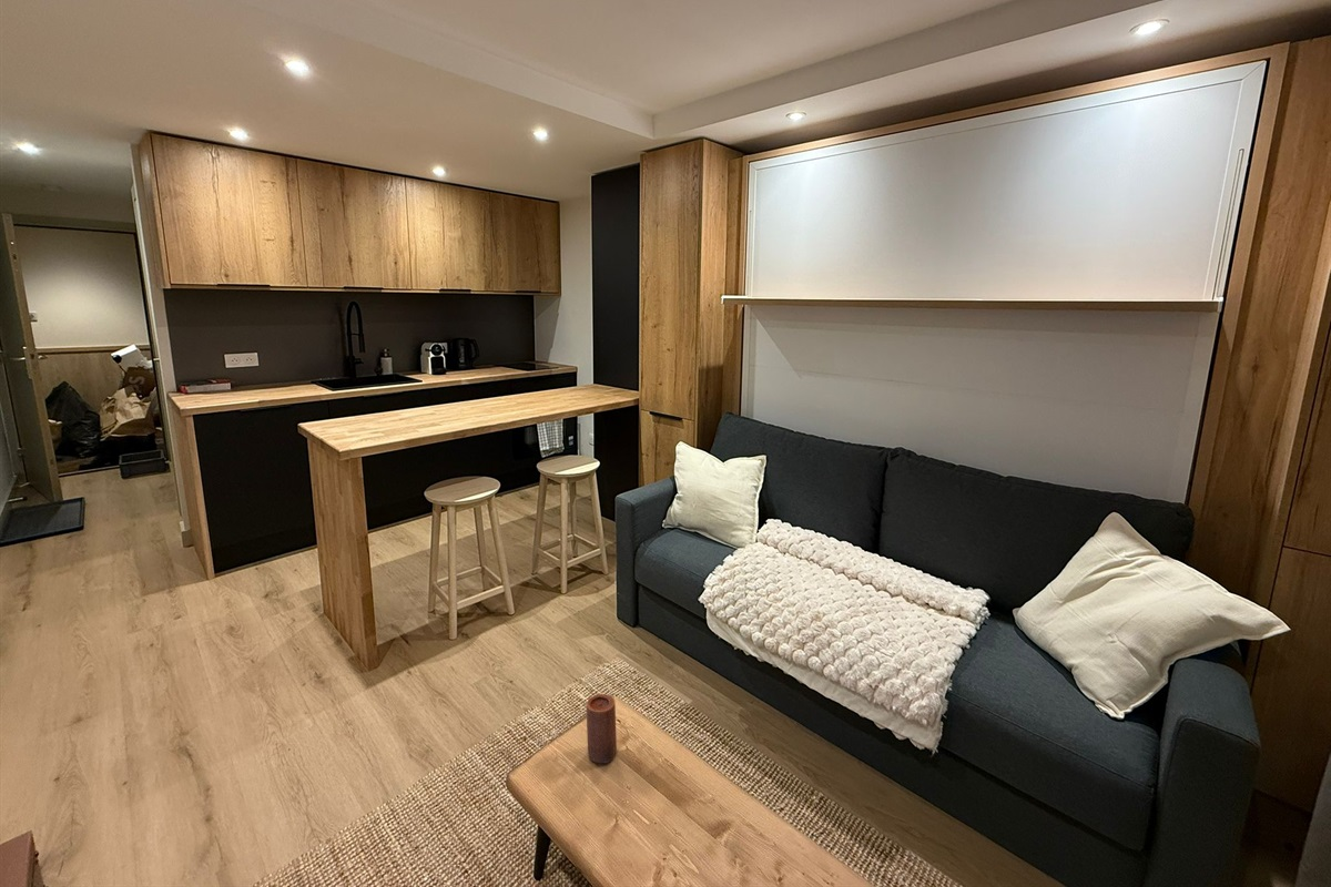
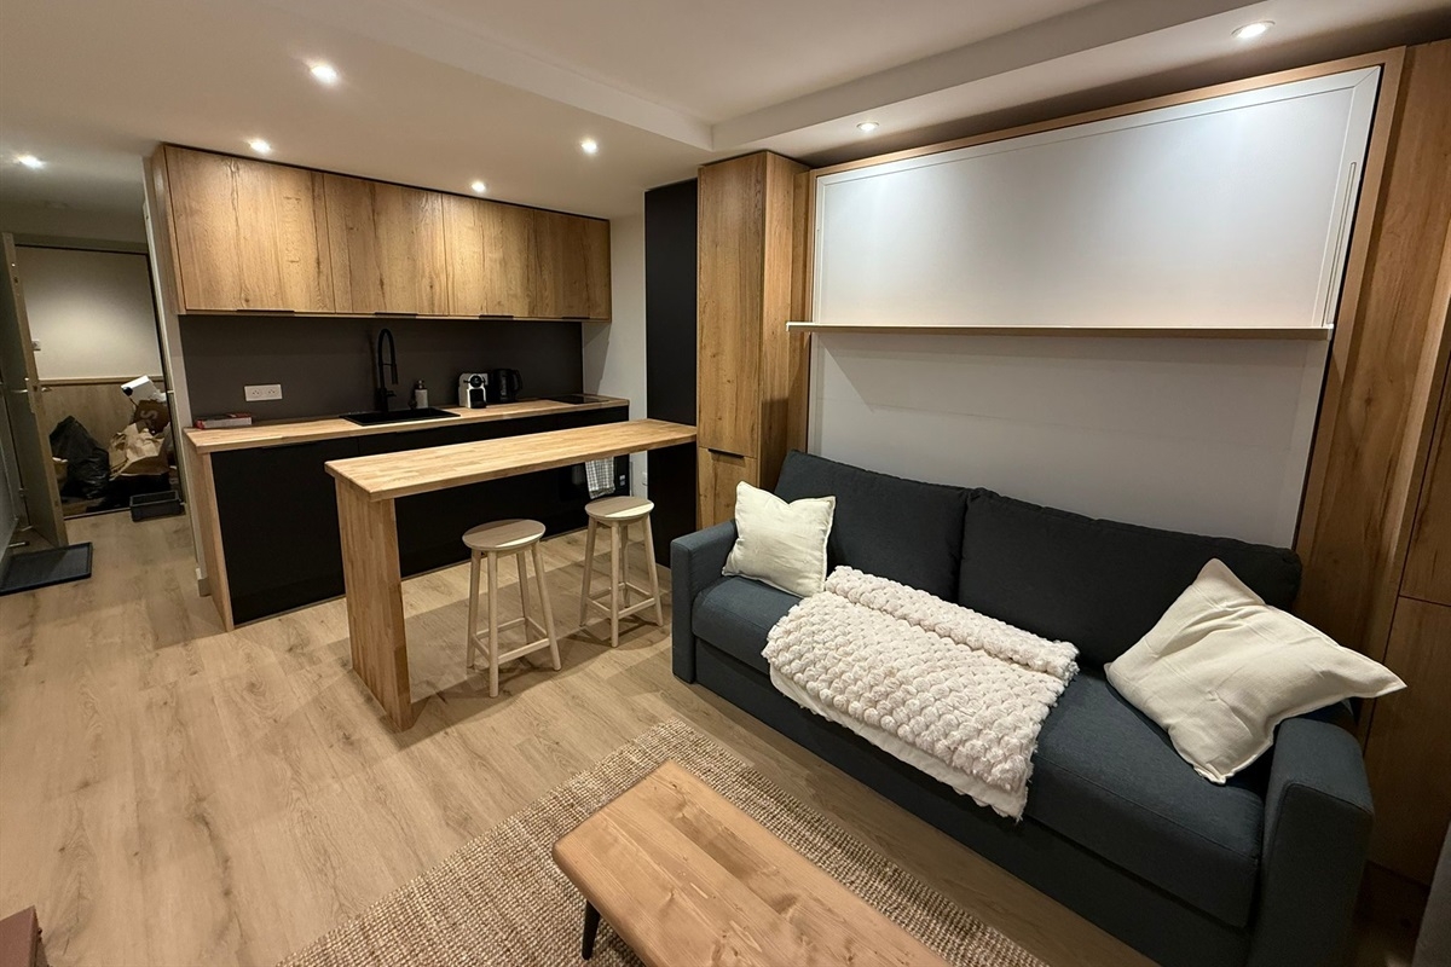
- candle (601, 727)
